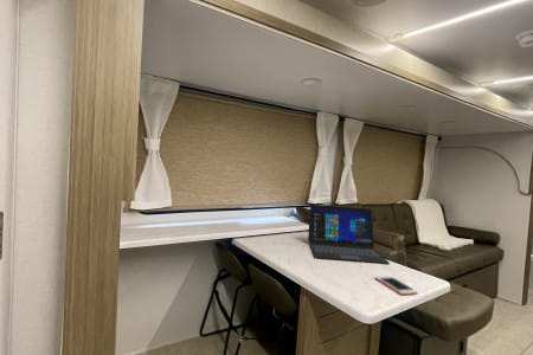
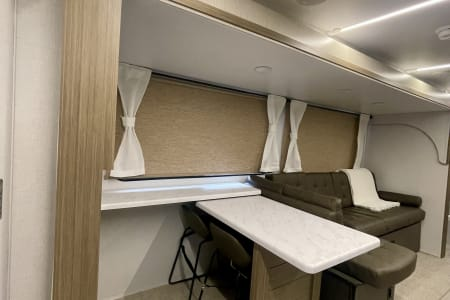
- laptop (345, 231)
- cell phone (394, 284)
